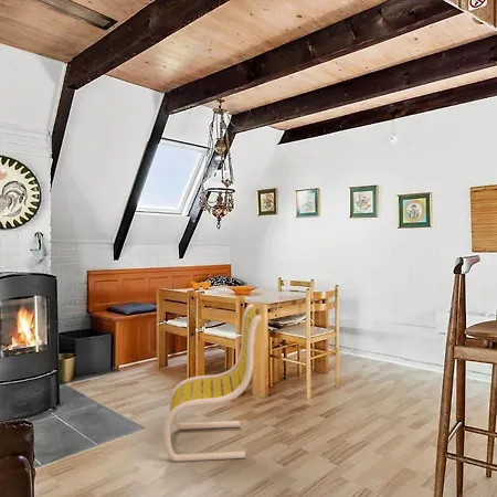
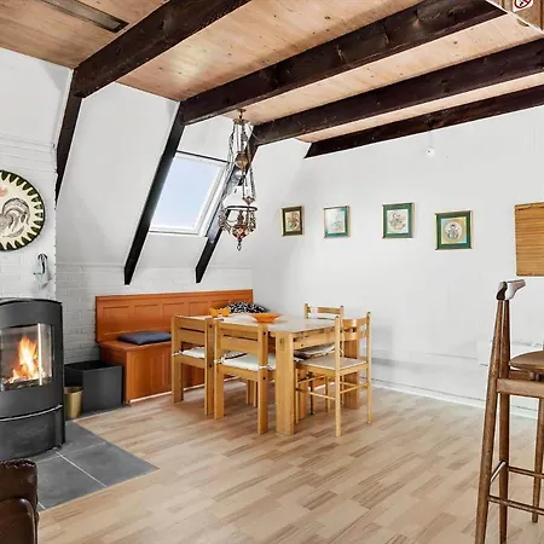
- lounge chair (211, 376)
